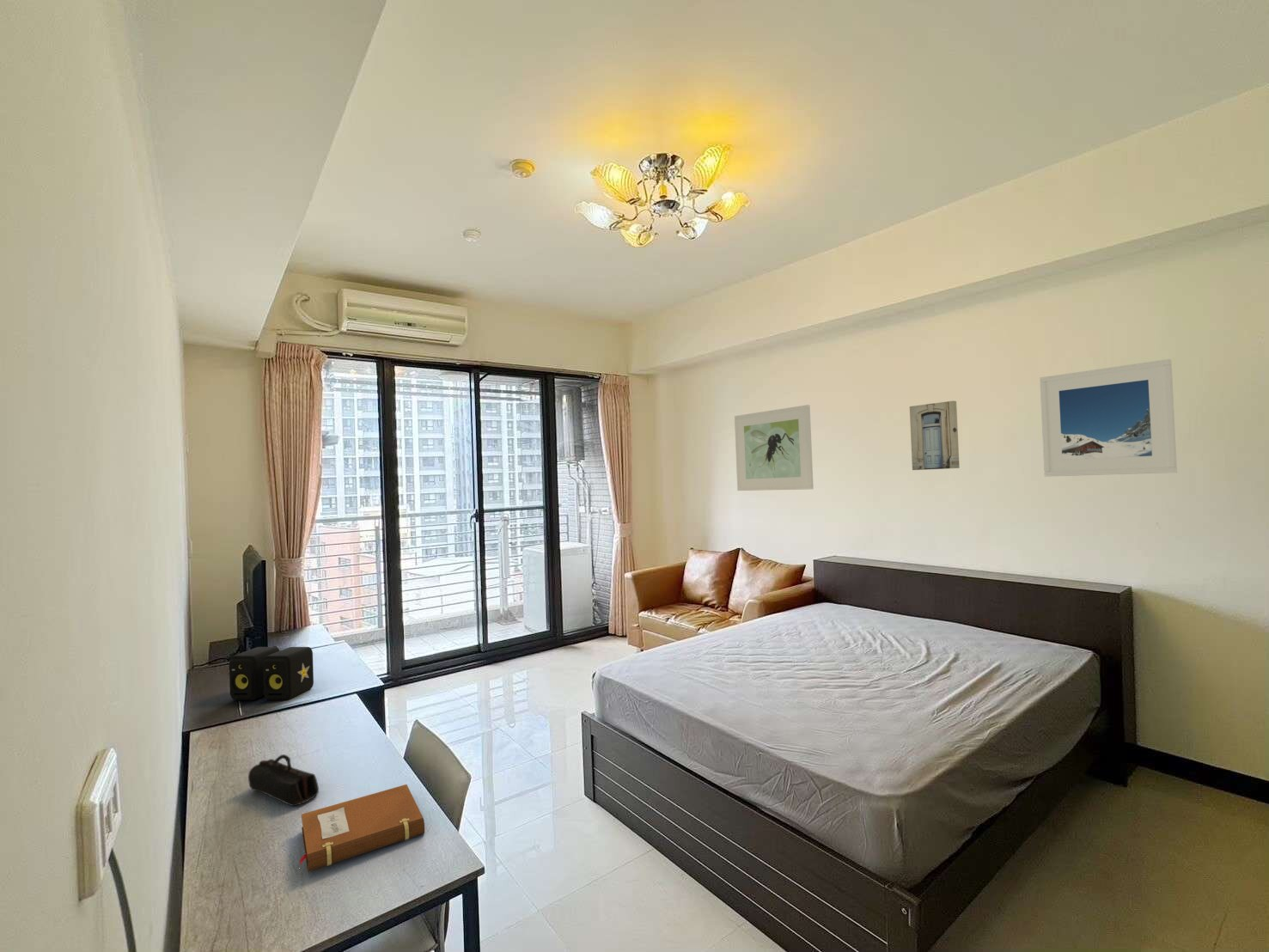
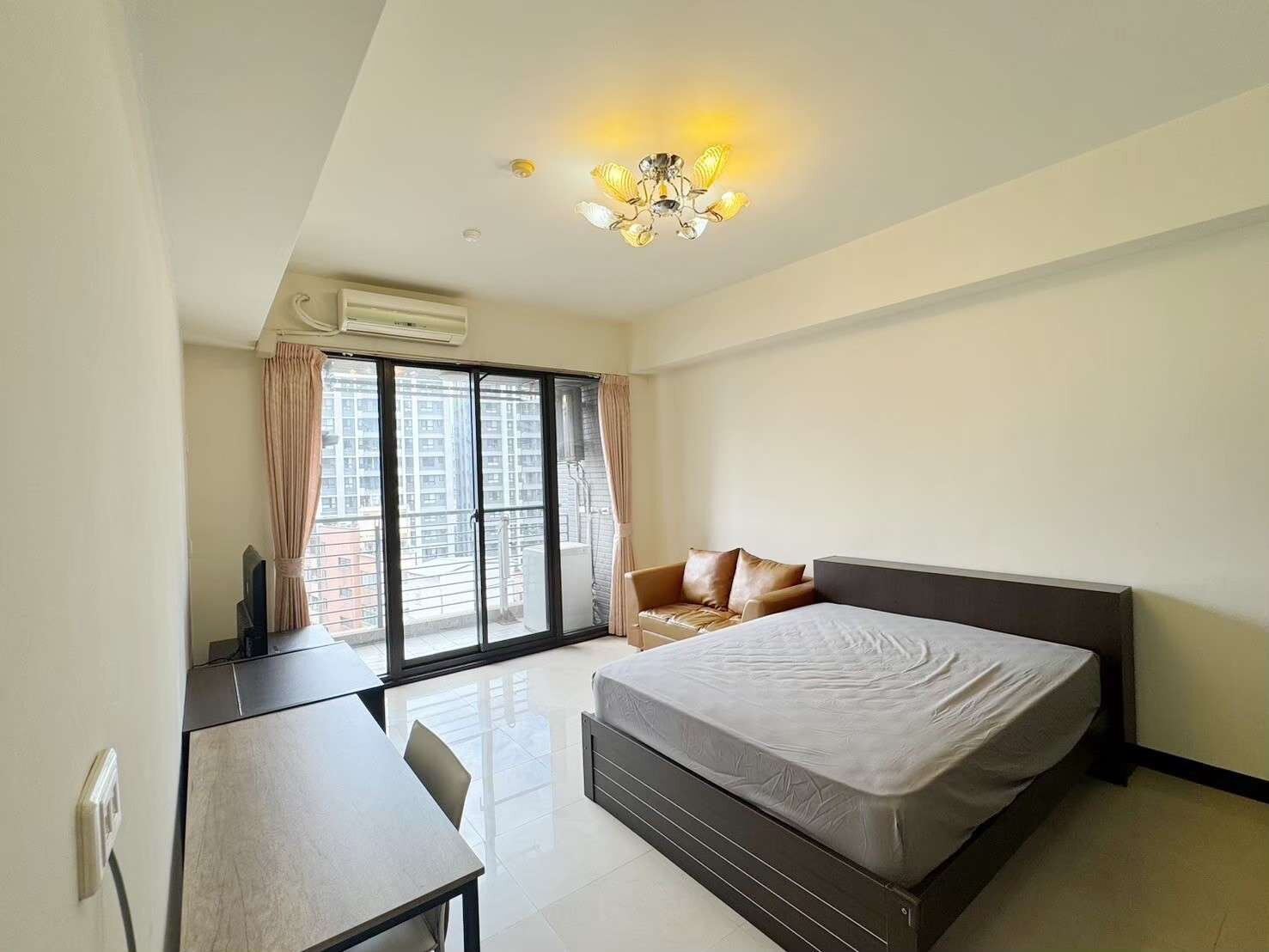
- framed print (771, 450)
- pencil case (282, 774)
- wall art (933, 436)
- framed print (1103, 421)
- notebook (359, 825)
- speaker (271, 673)
